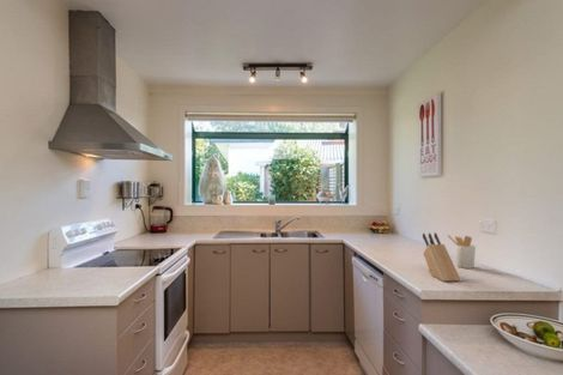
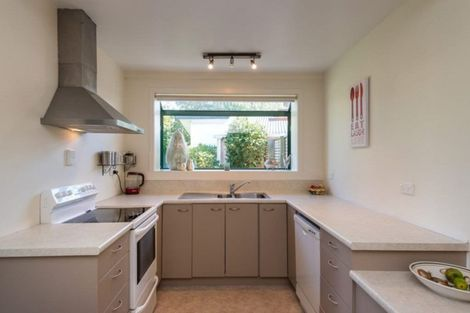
- knife block (438, 254)
- utensil holder (460, 250)
